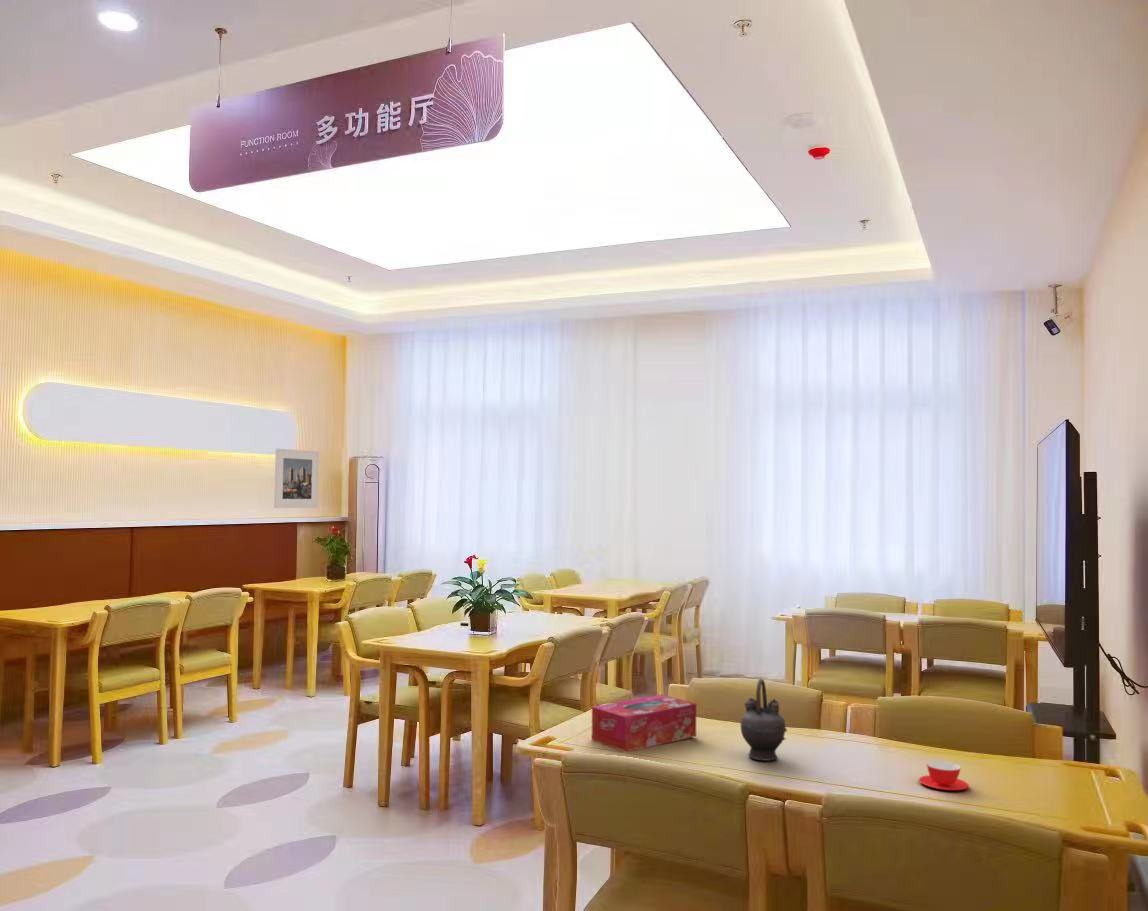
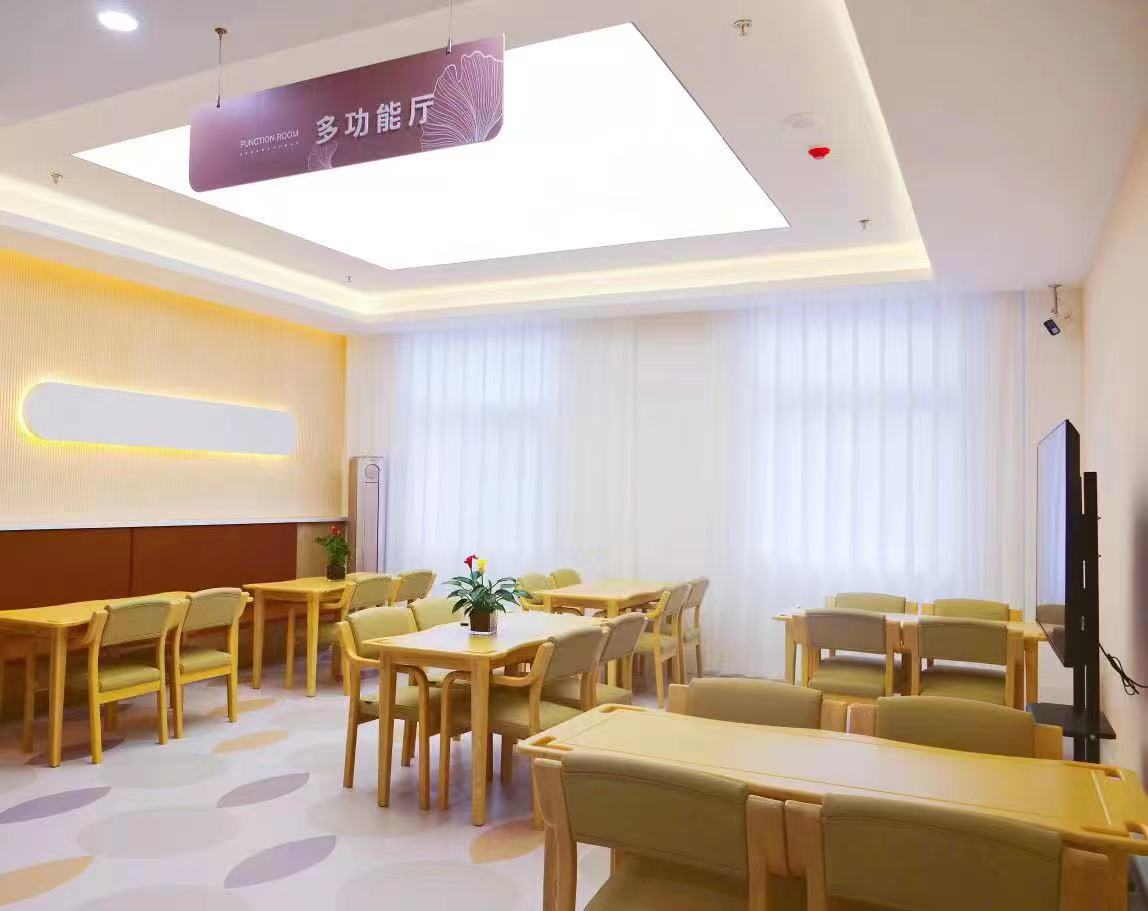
- teapot (764, 717)
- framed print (297, 478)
- tissue box (644, 721)
- teacup (943, 775)
